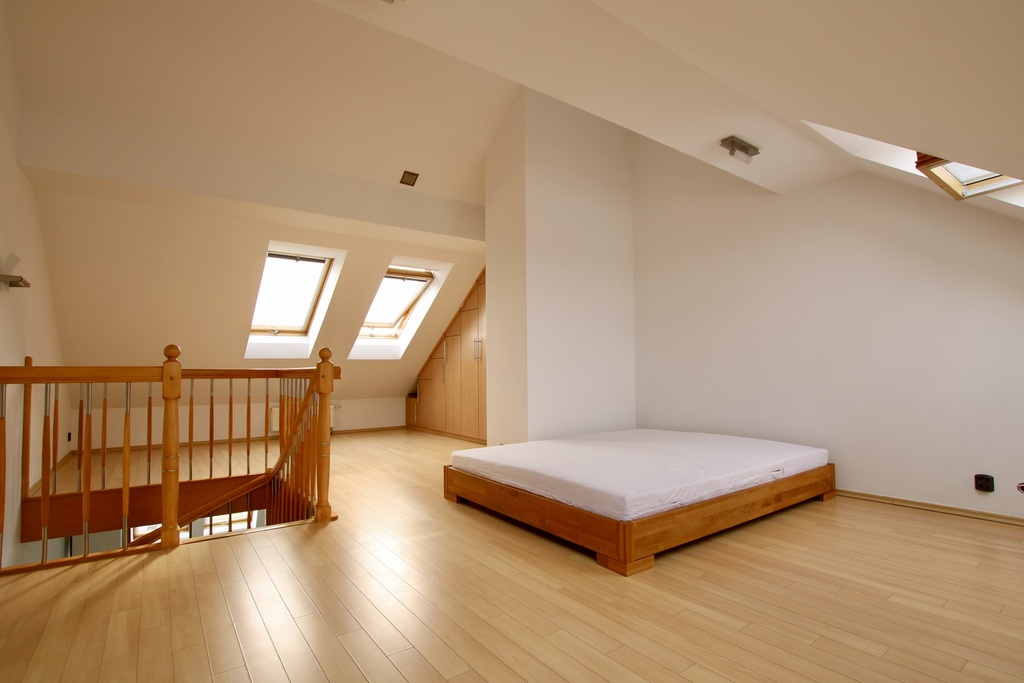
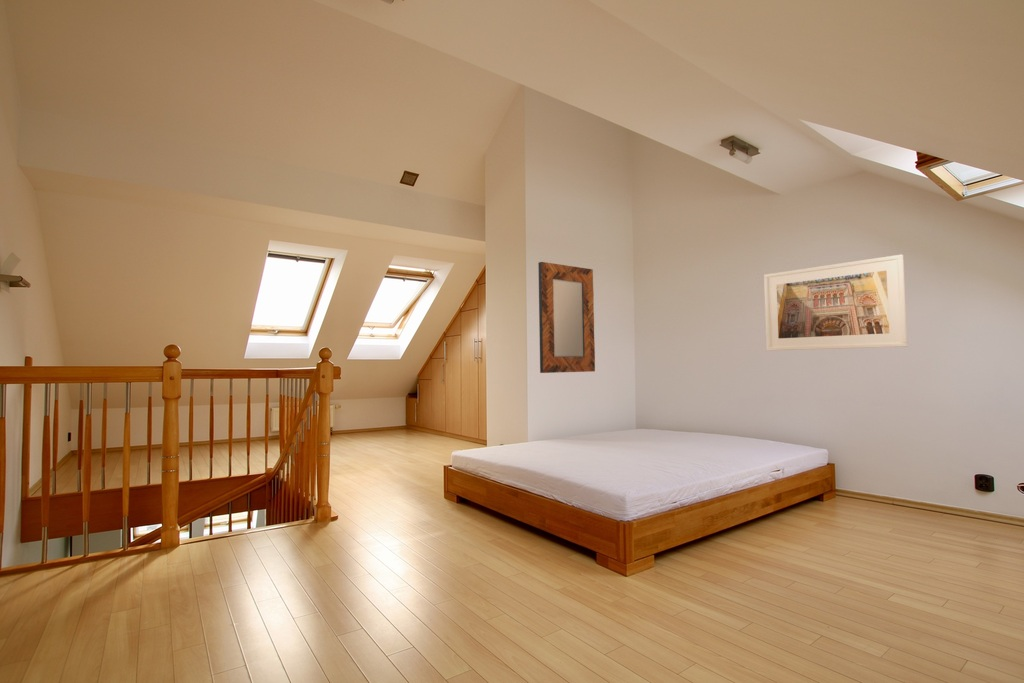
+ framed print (828, 307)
+ home mirror (567, 318)
